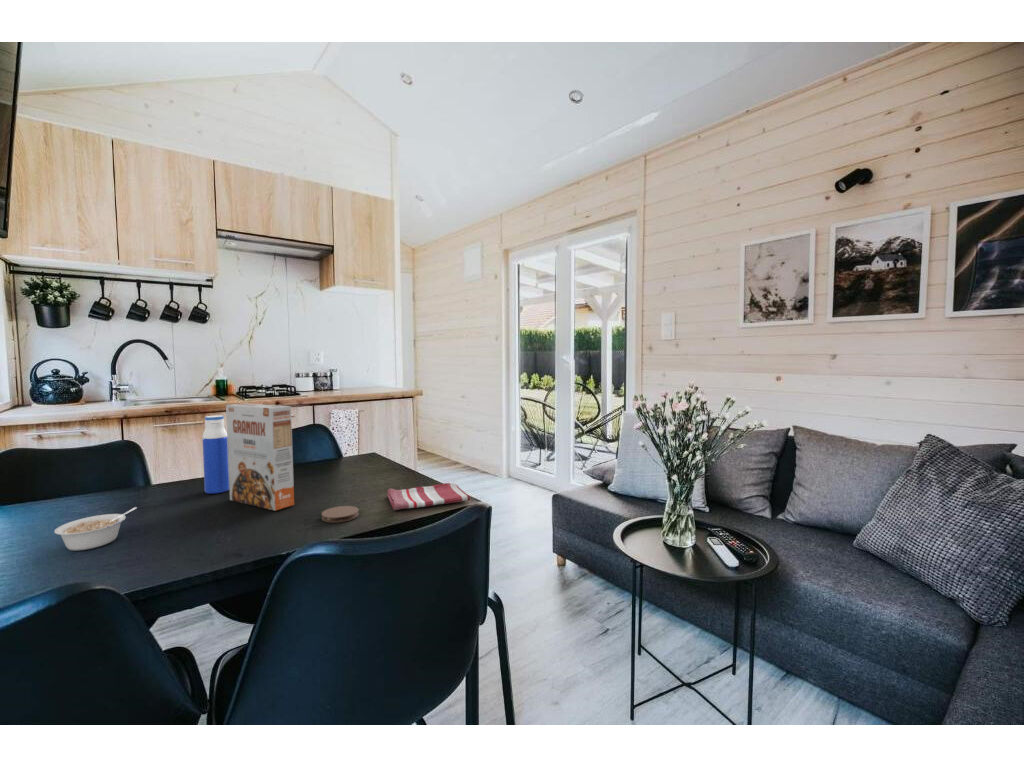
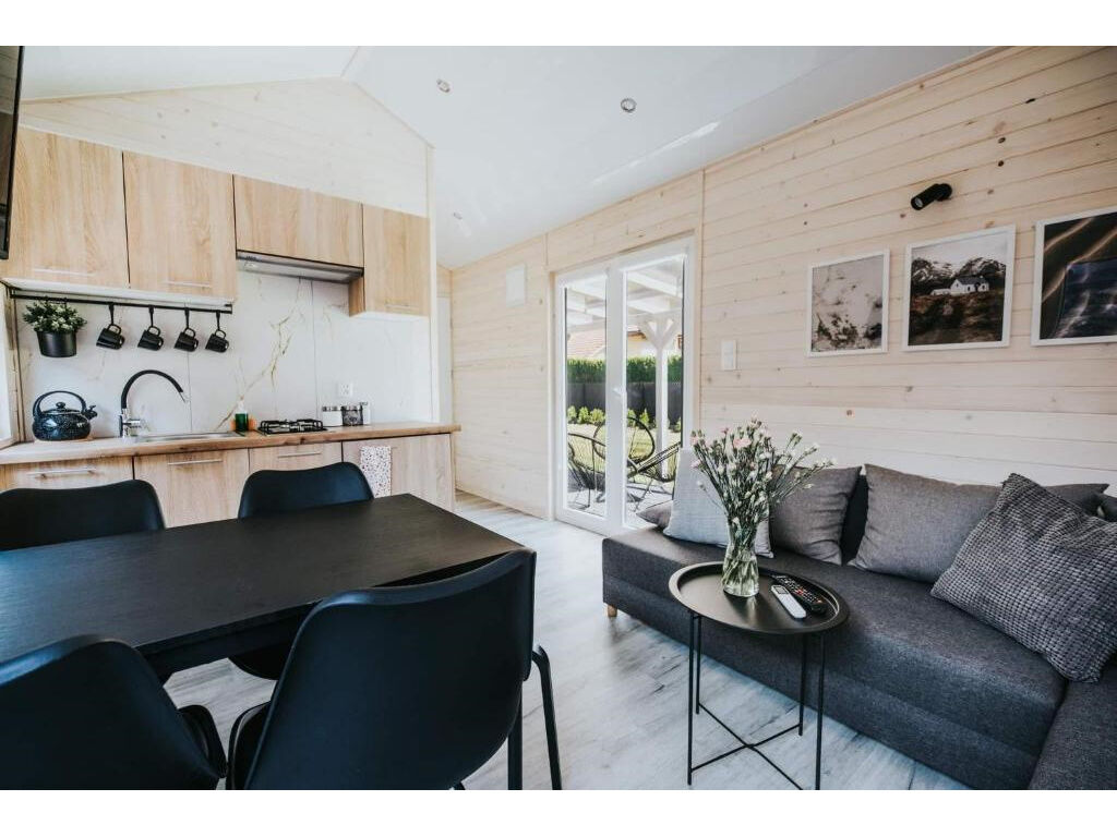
- water bottle (215, 453)
- dish towel (427, 495)
- cereal box (259, 454)
- legume (93, 530)
- coaster (340, 513)
